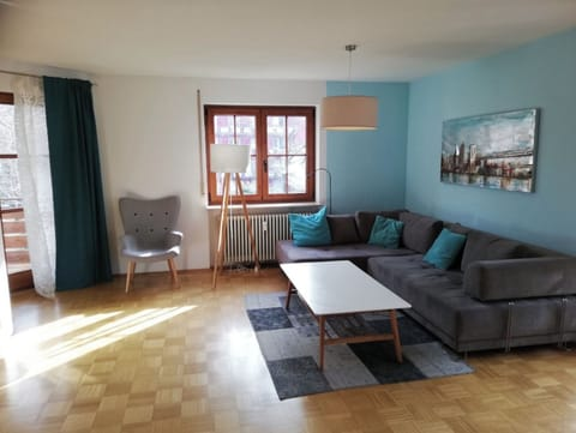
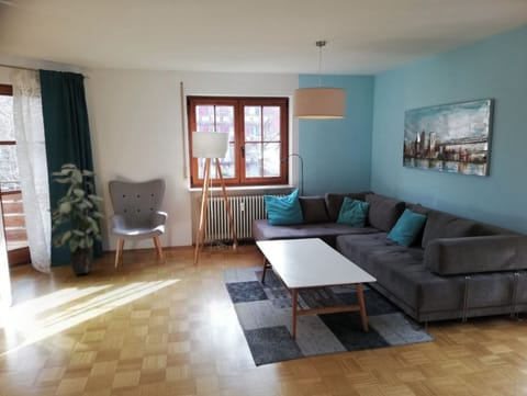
+ indoor plant (76, 218)
